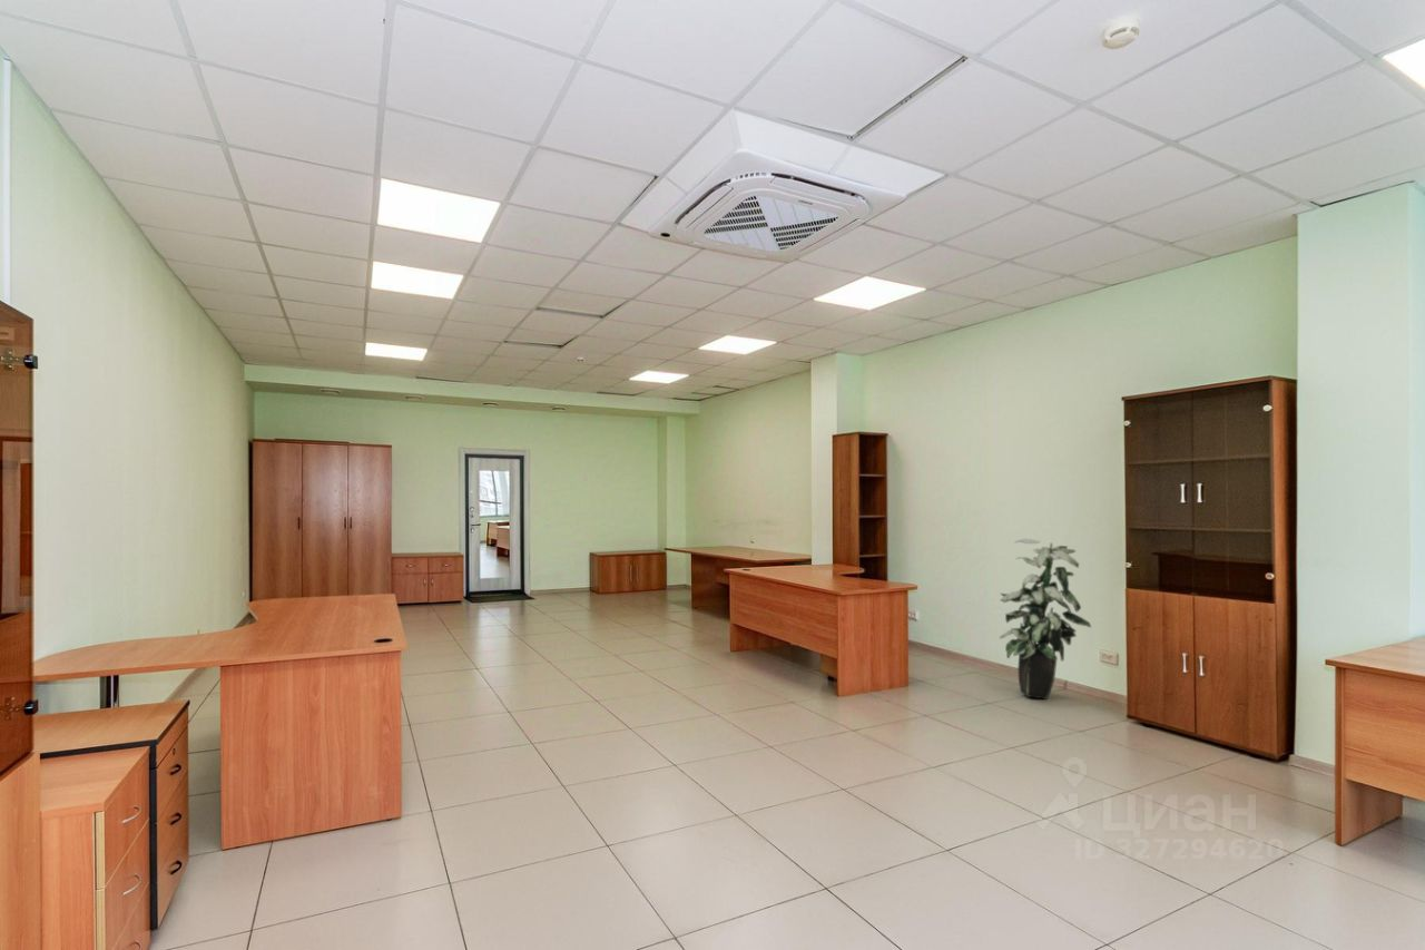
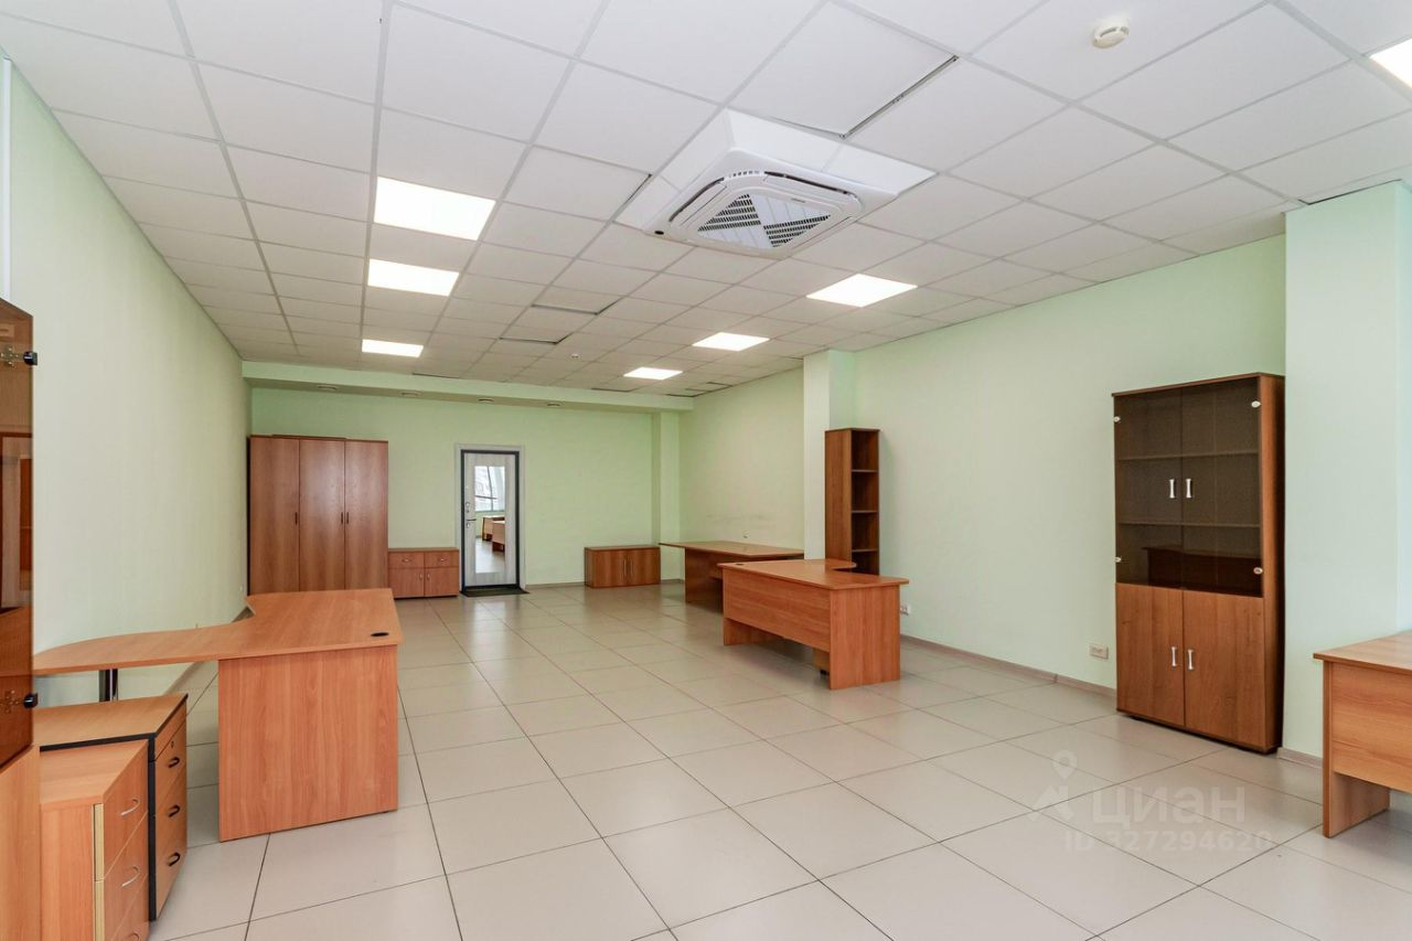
- indoor plant (1038, 617)
